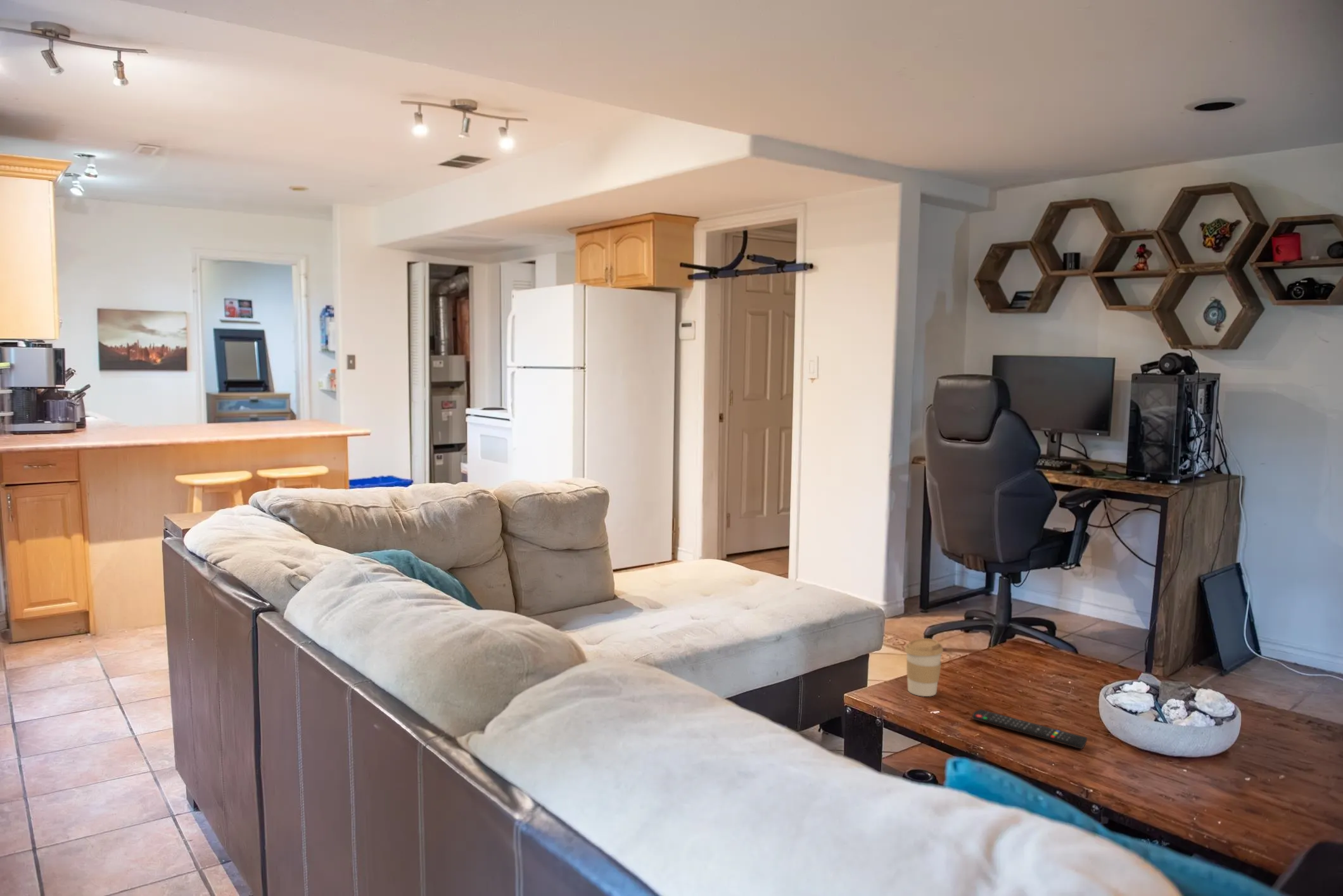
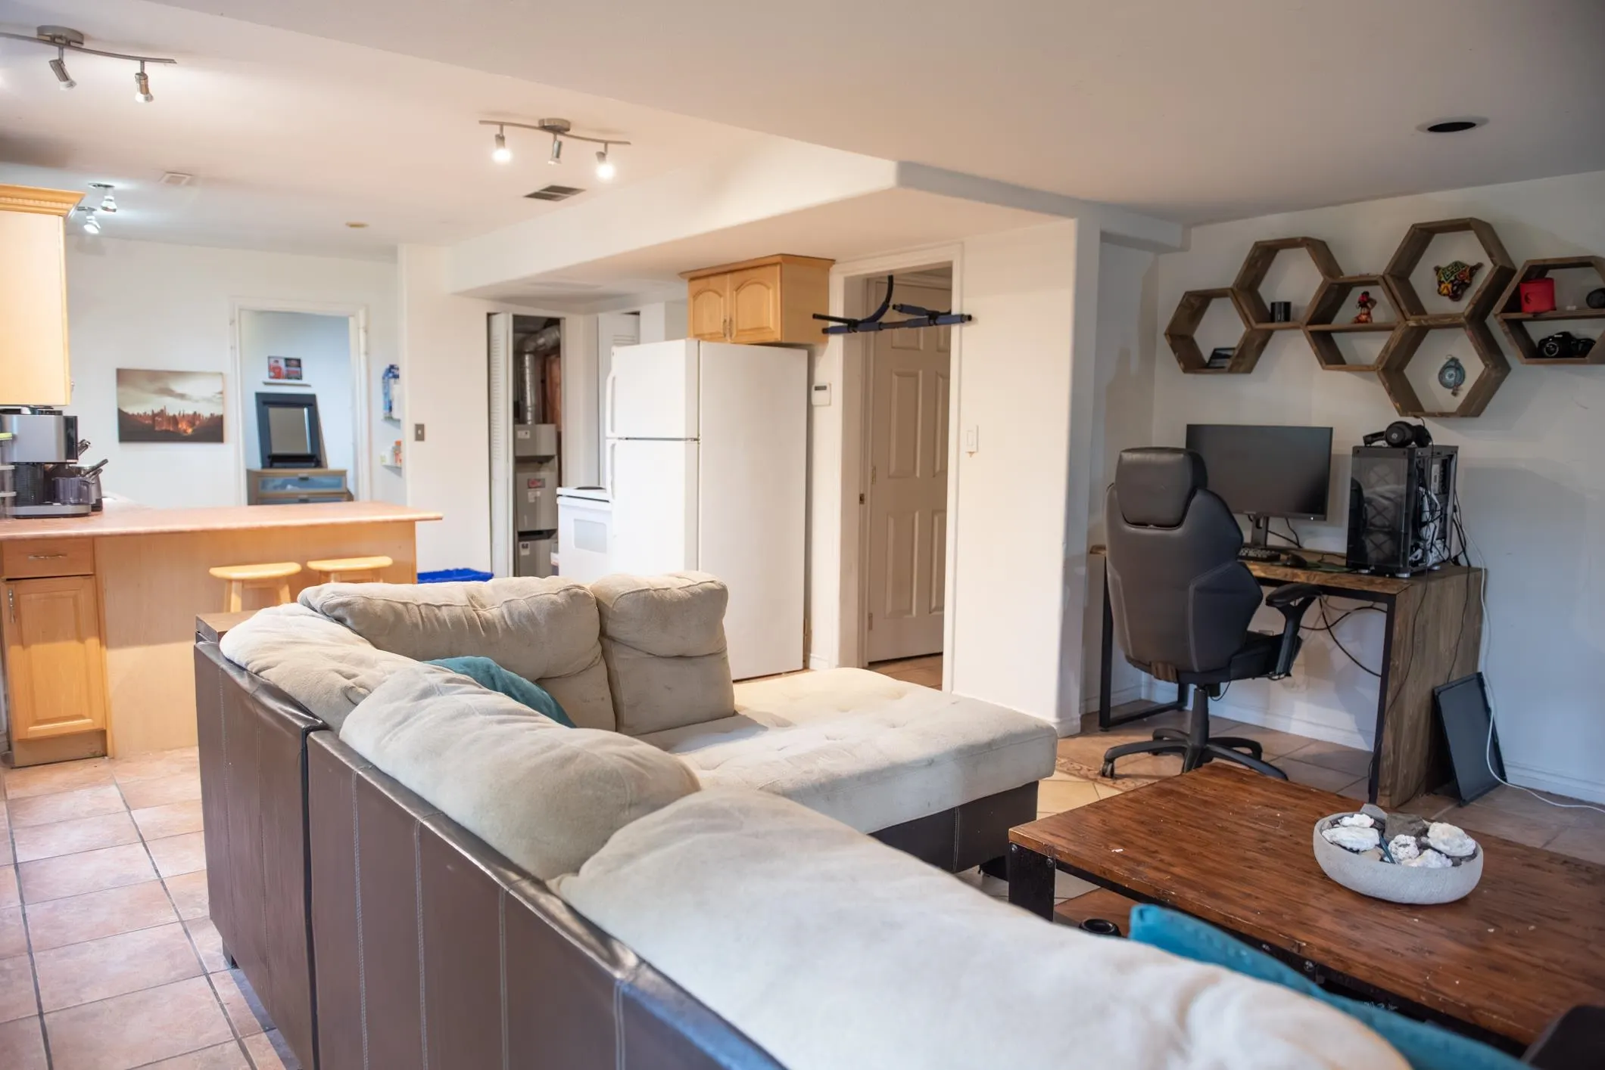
- coffee cup (923, 666)
- remote control (1026, 729)
